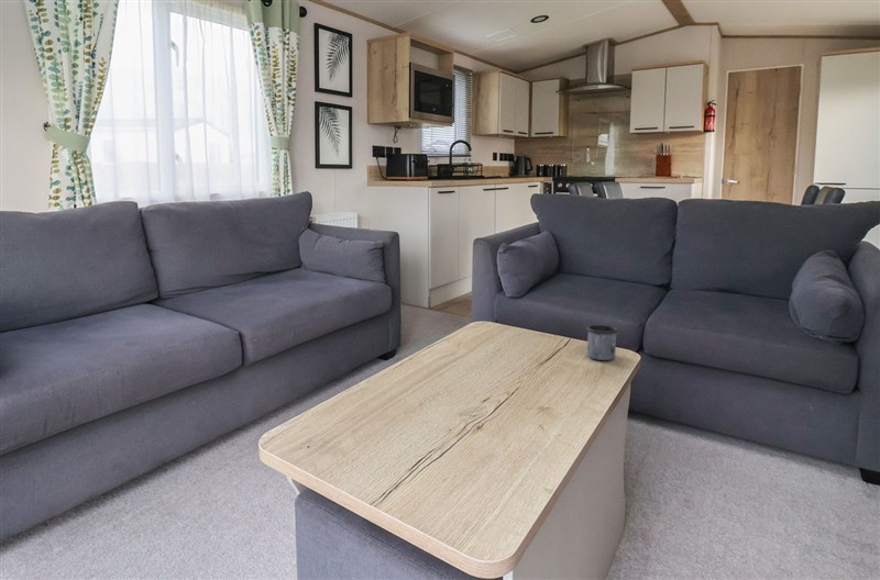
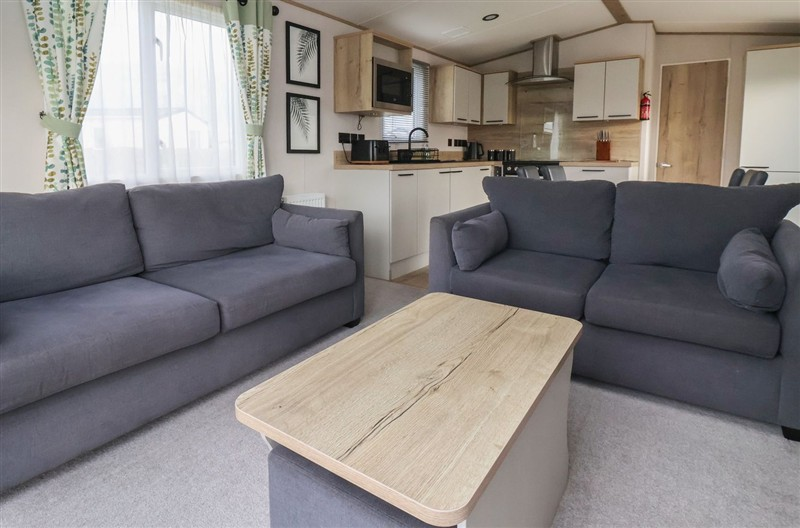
- mug (601, 343)
